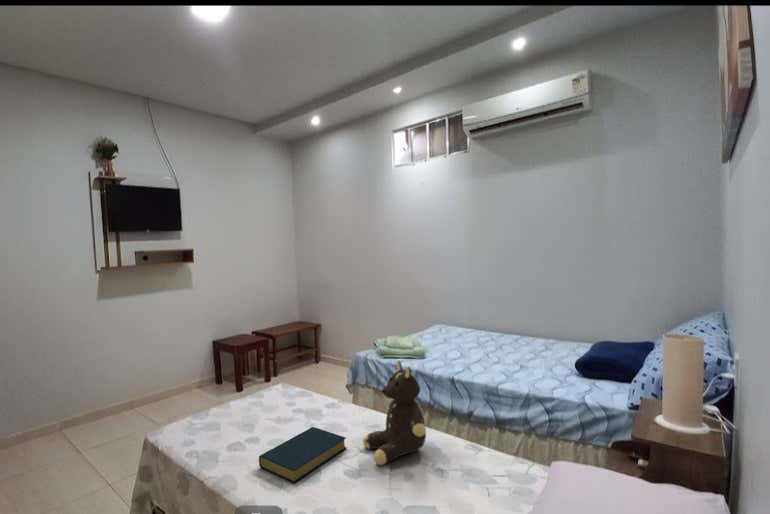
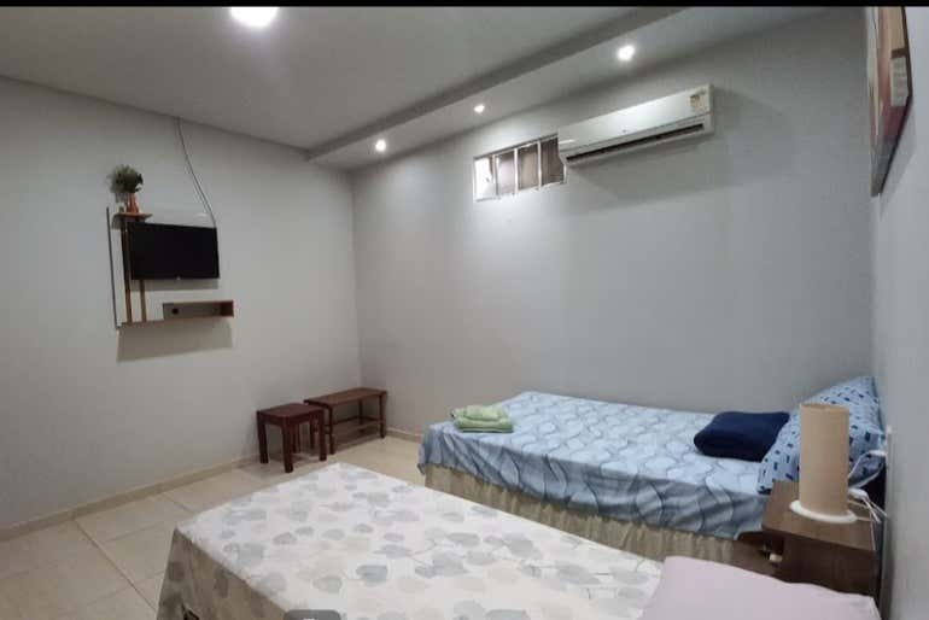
- hardback book (304, 451)
- teddy bear (393, 408)
